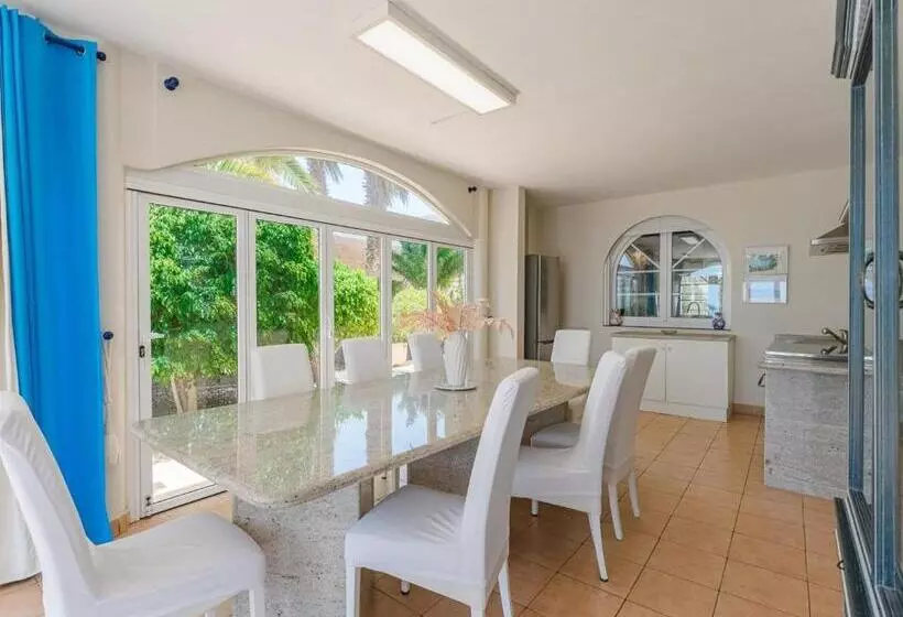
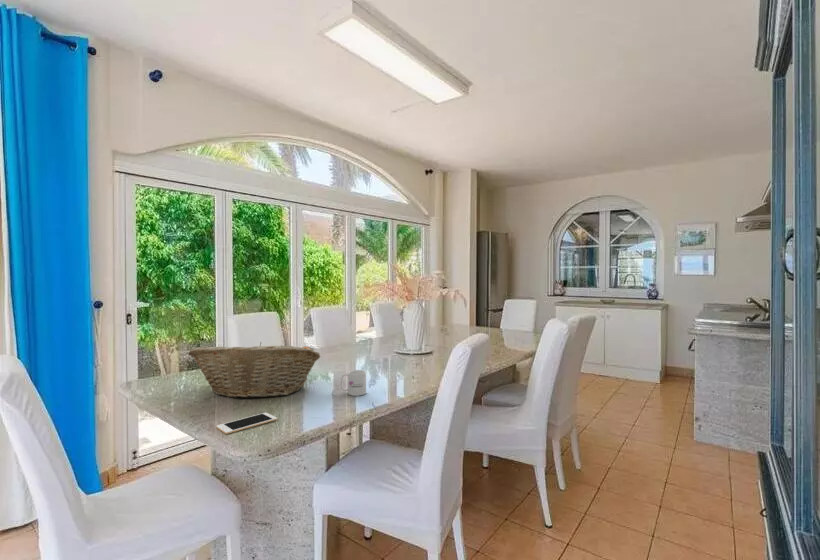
+ cell phone (247, 422)
+ fruit basket (257, 364)
+ mug (353, 382)
